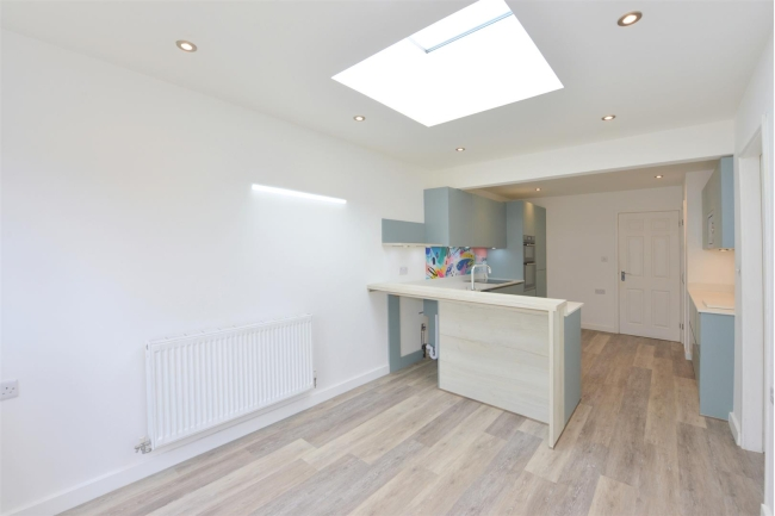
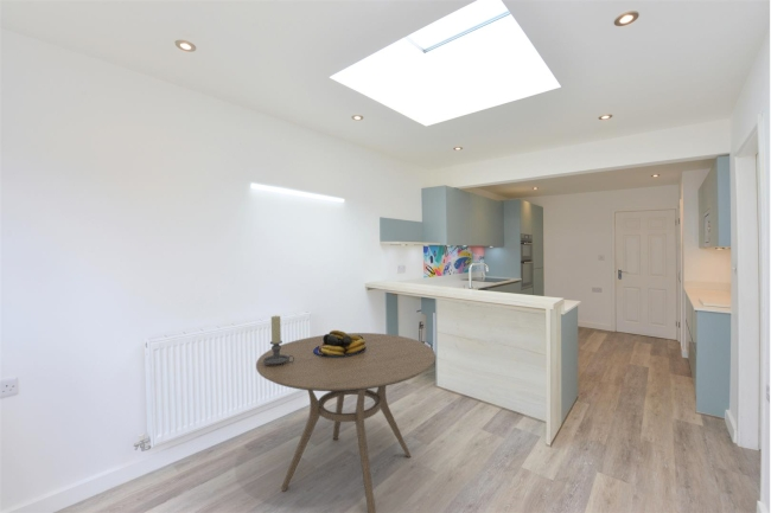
+ candle holder (278, 338)
+ dining table (349, 413)
+ fruit bowl (339, 339)
